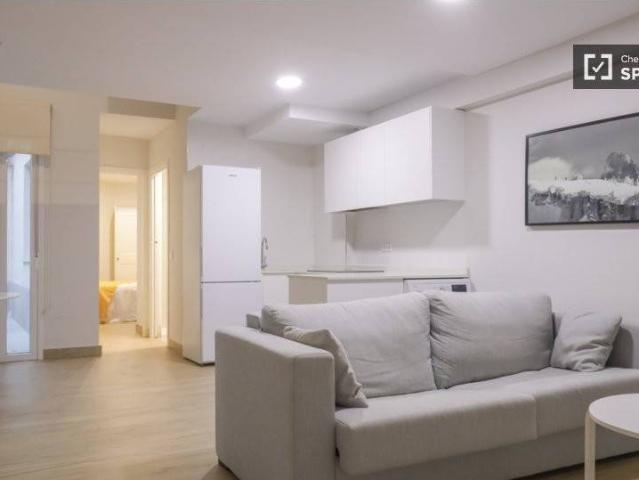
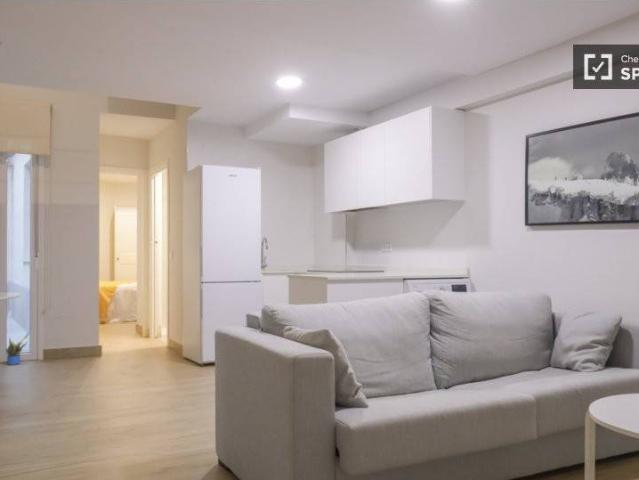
+ potted plant (17, 347)
